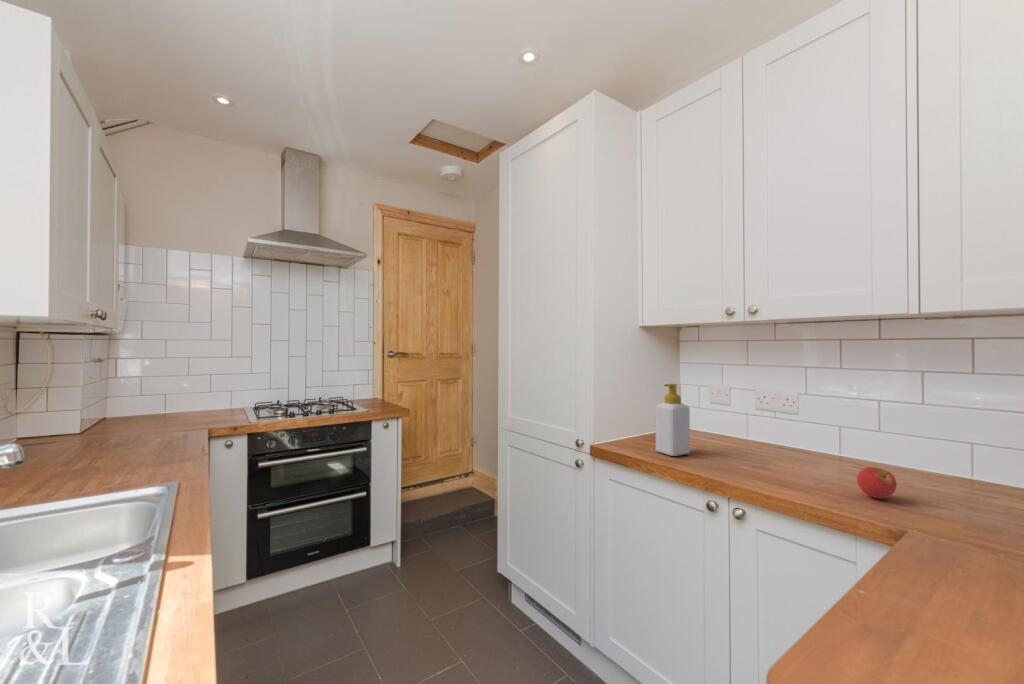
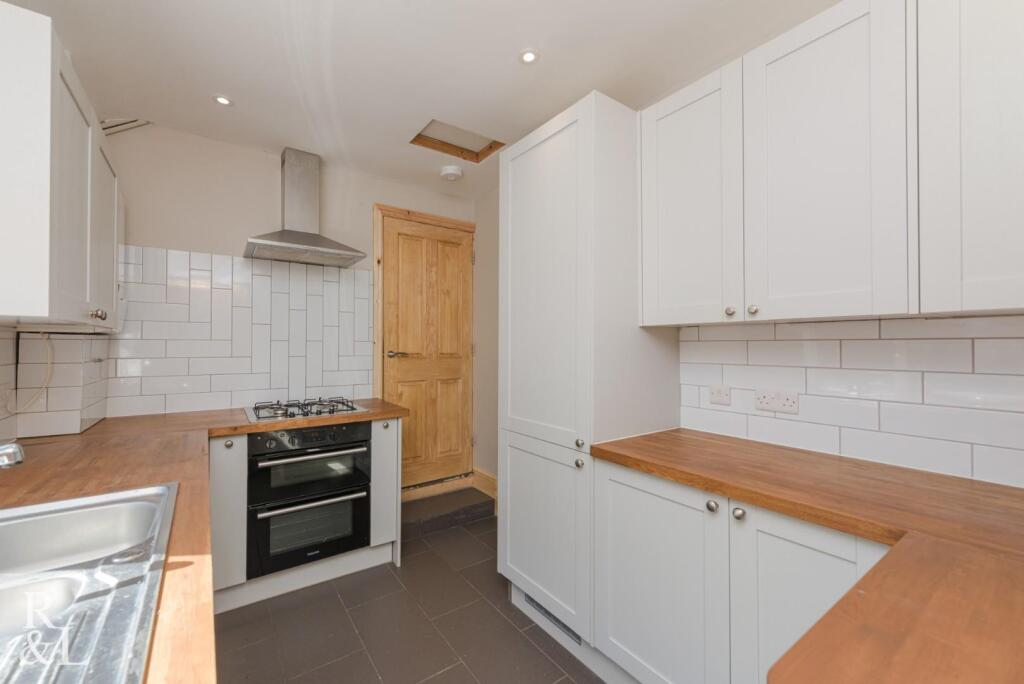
- fruit (876, 482)
- soap bottle (672, 418)
